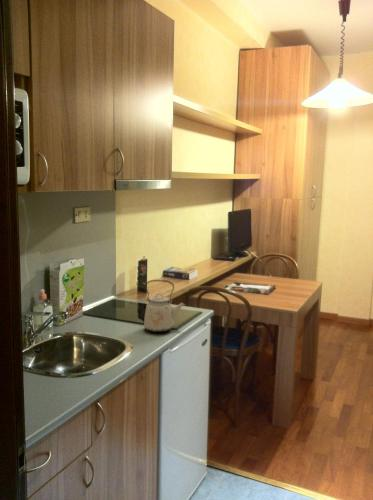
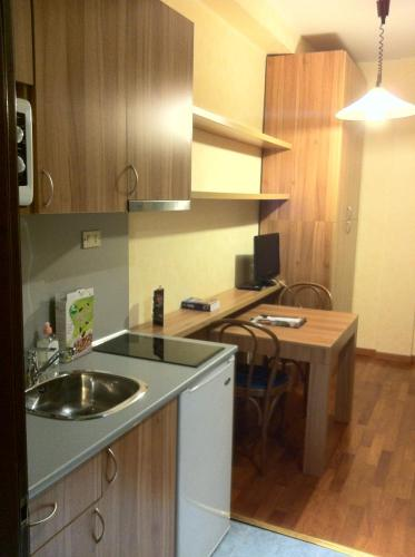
- kettle (164, 305)
